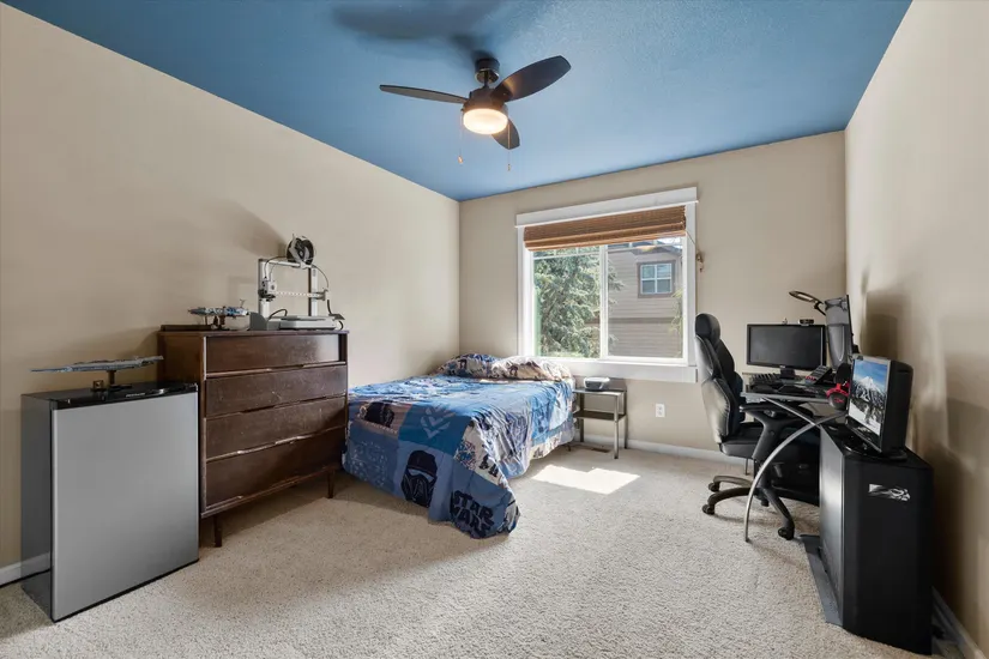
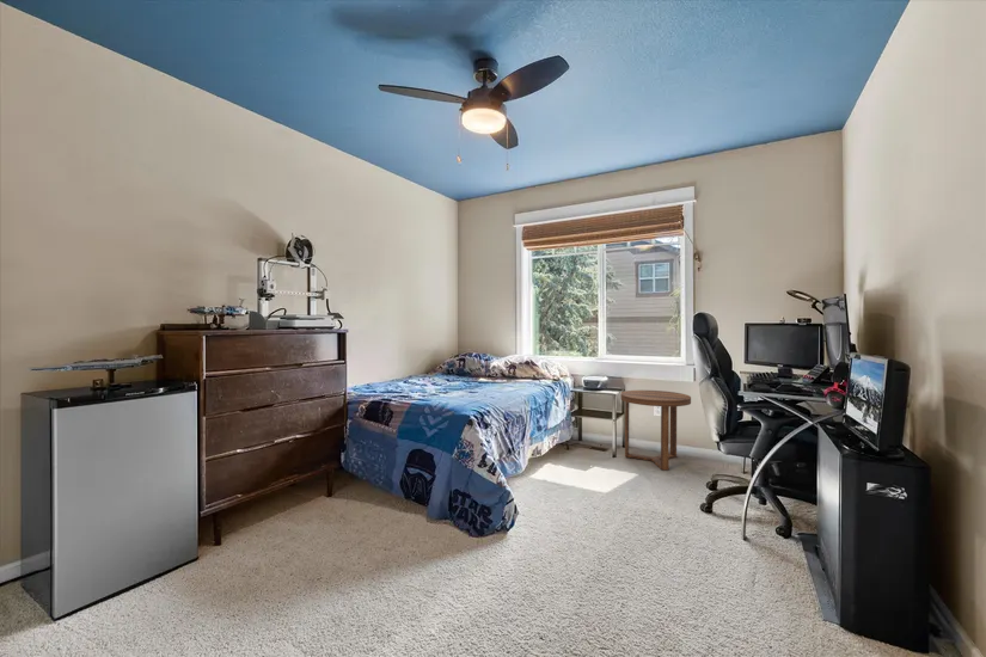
+ side table (661, 428)
